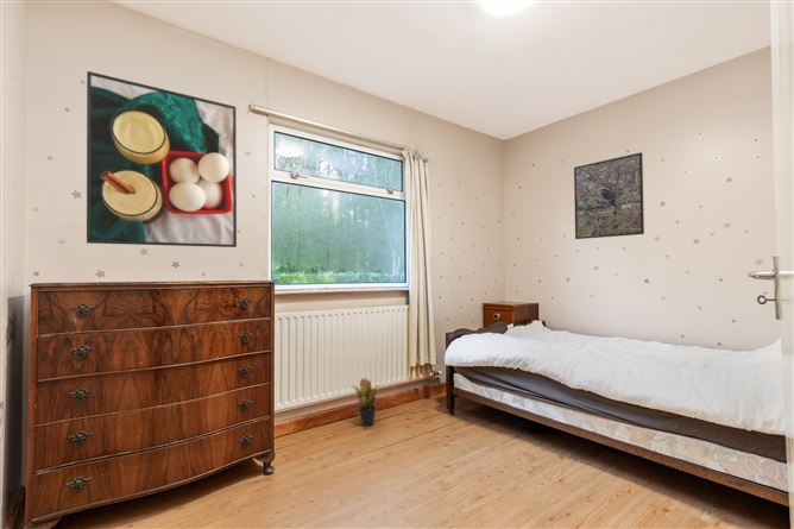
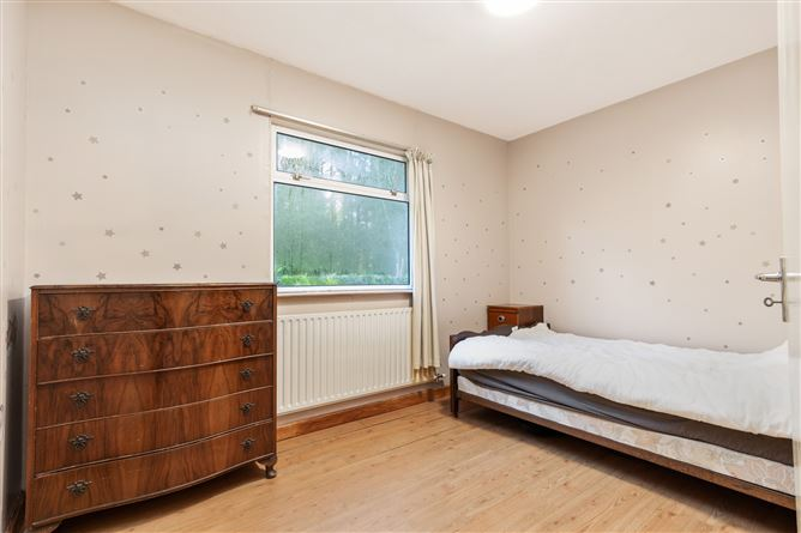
- potted plant (368, 399)
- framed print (606, 199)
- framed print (169, 168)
